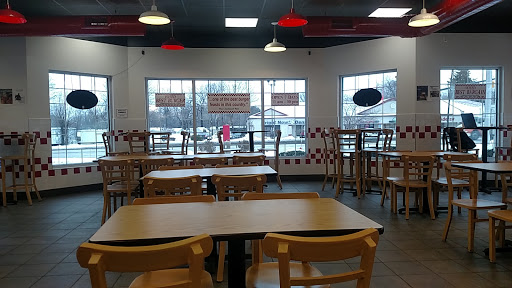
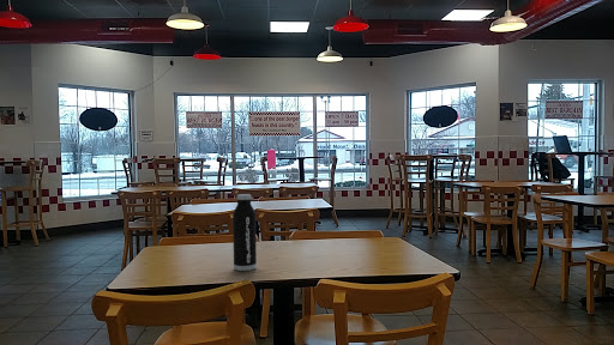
+ water bottle (245, 231)
